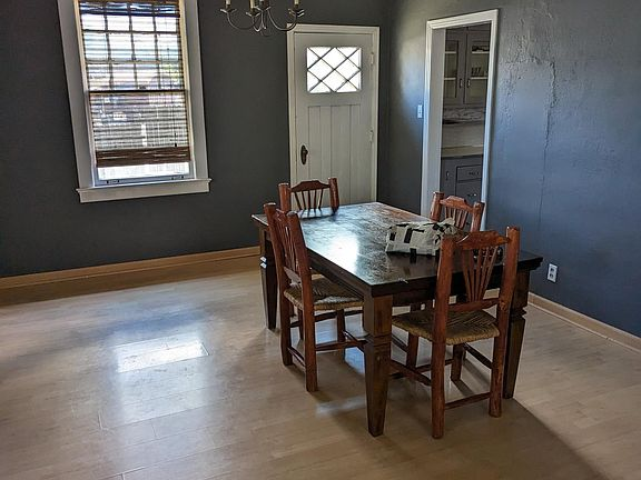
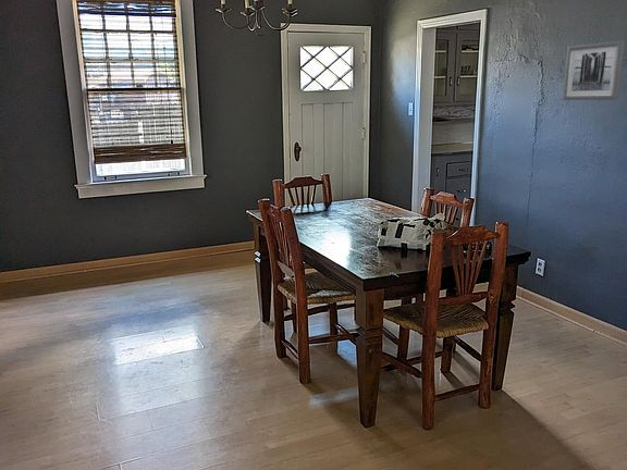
+ wall art (592, 72)
